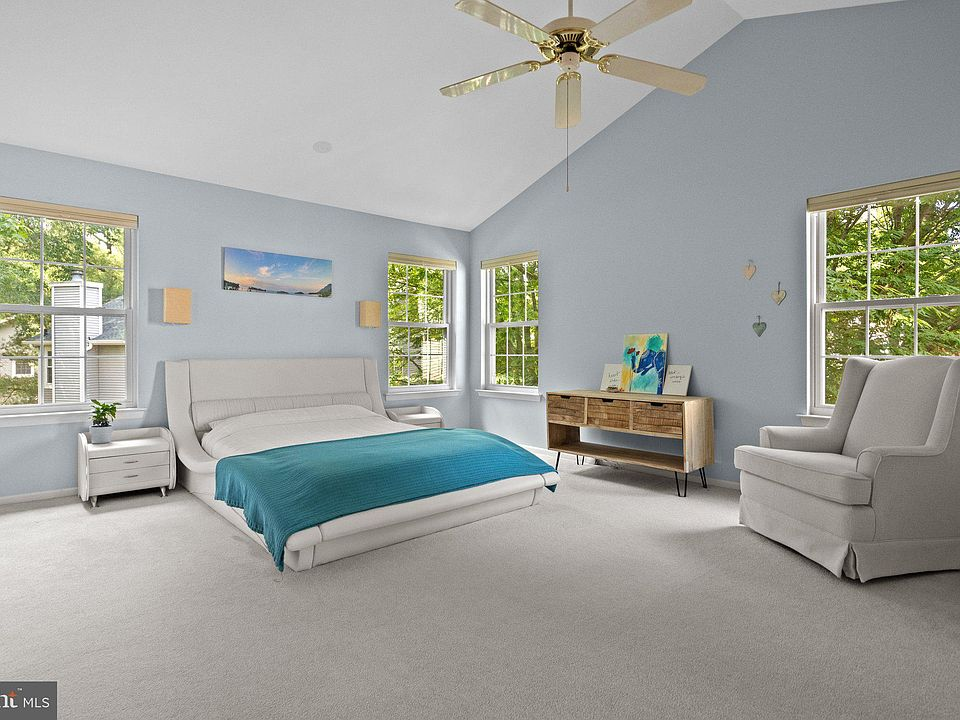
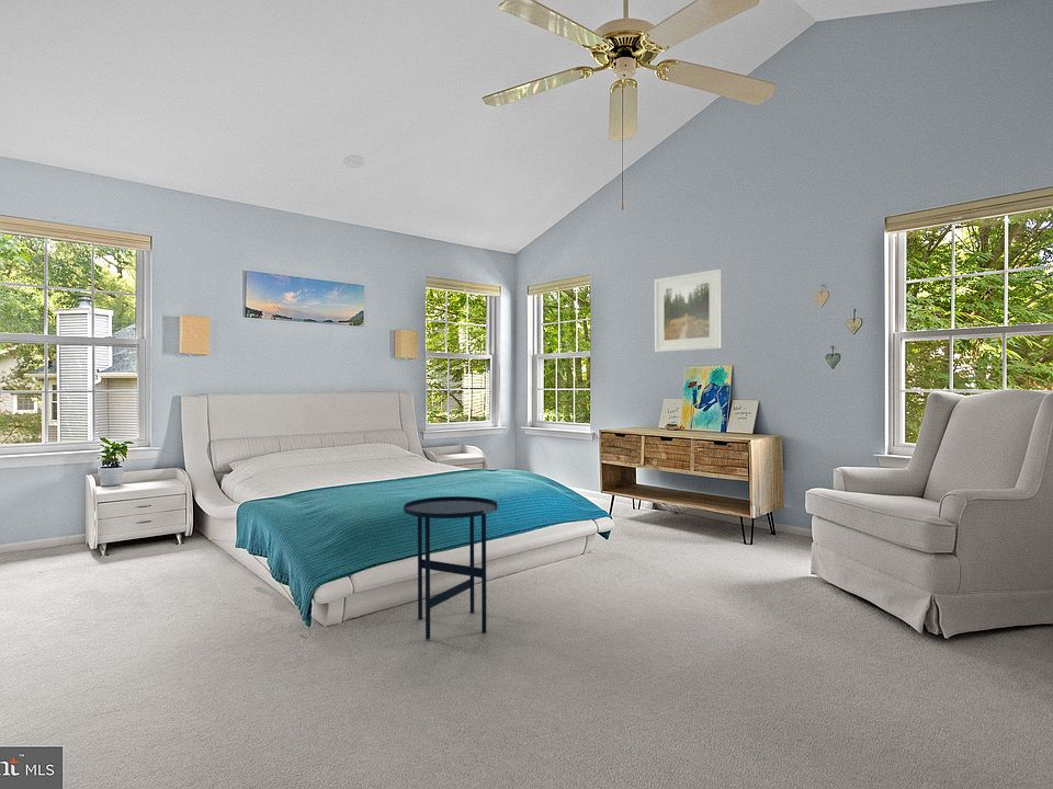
+ side table (451, 564)
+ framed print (686, 312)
